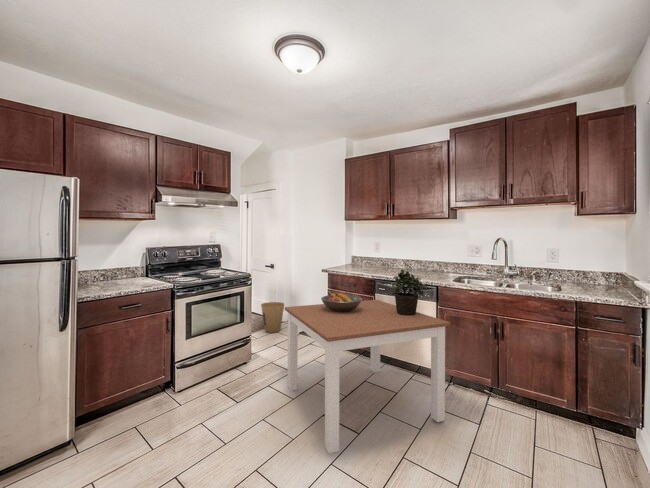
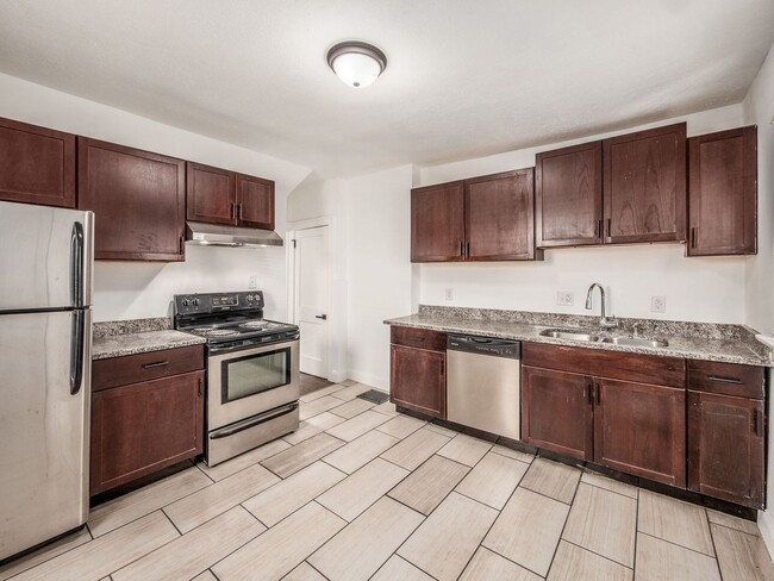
- fruit bowl (341, 302)
- trash can (272, 317)
- dining table (357, 348)
- potted plant (405, 291)
